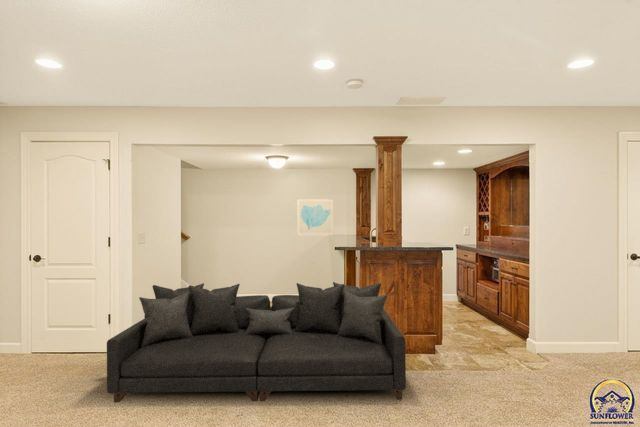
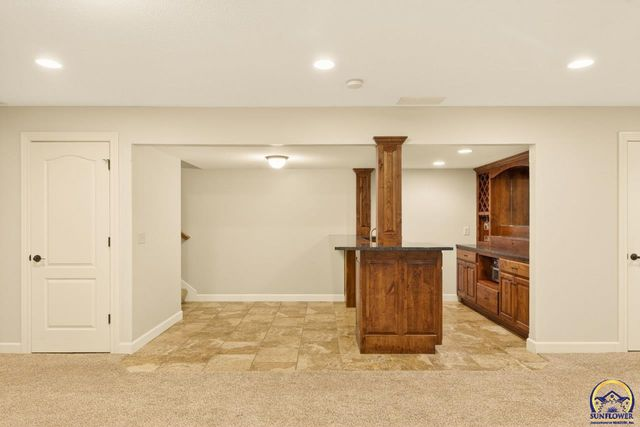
- sofa (265, 331)
- wall art (315, 217)
